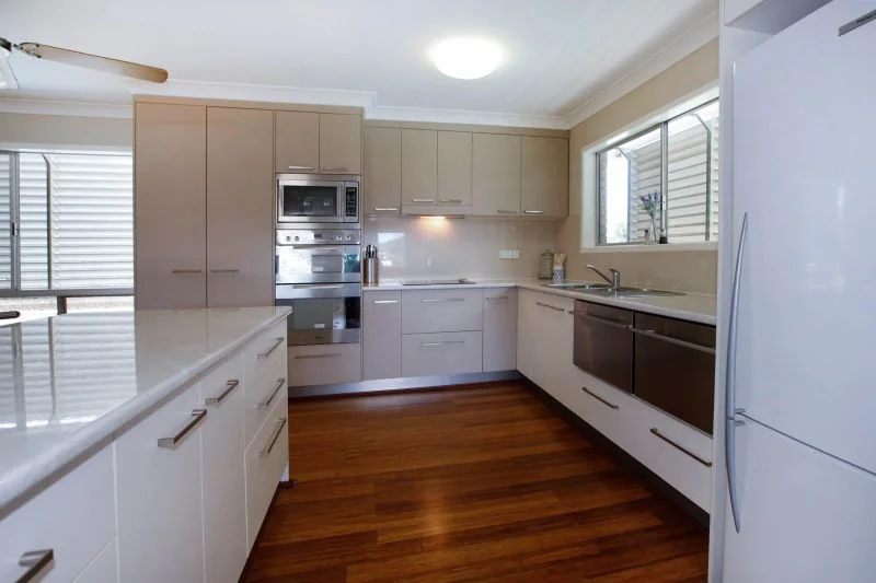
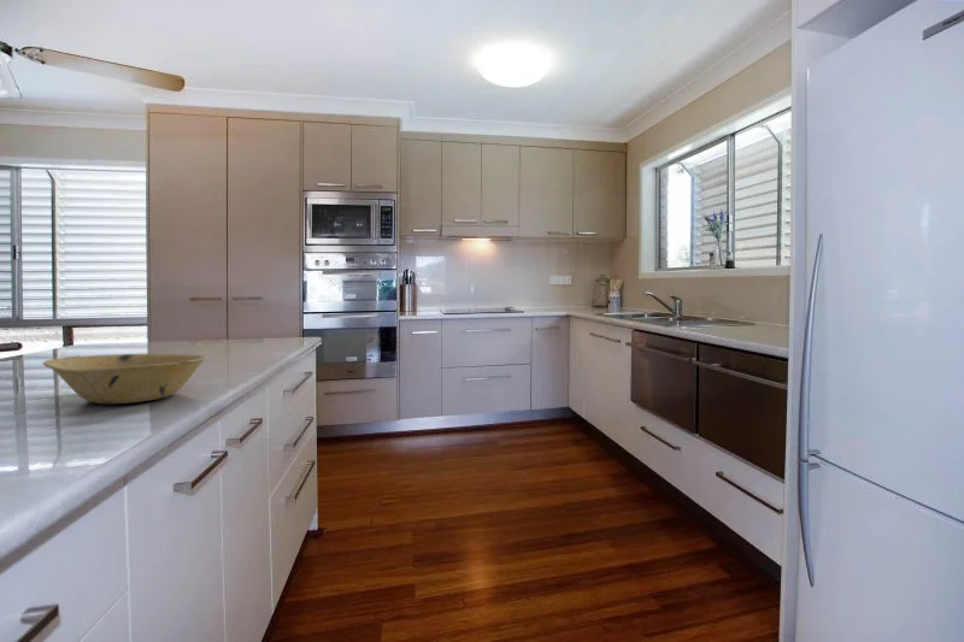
+ bowl (133, 376)
